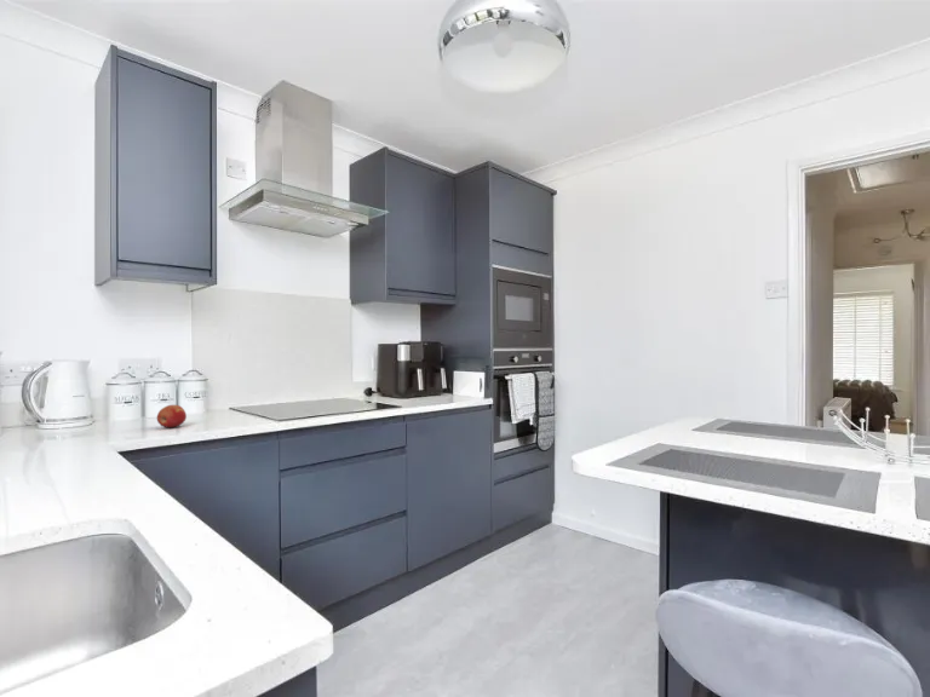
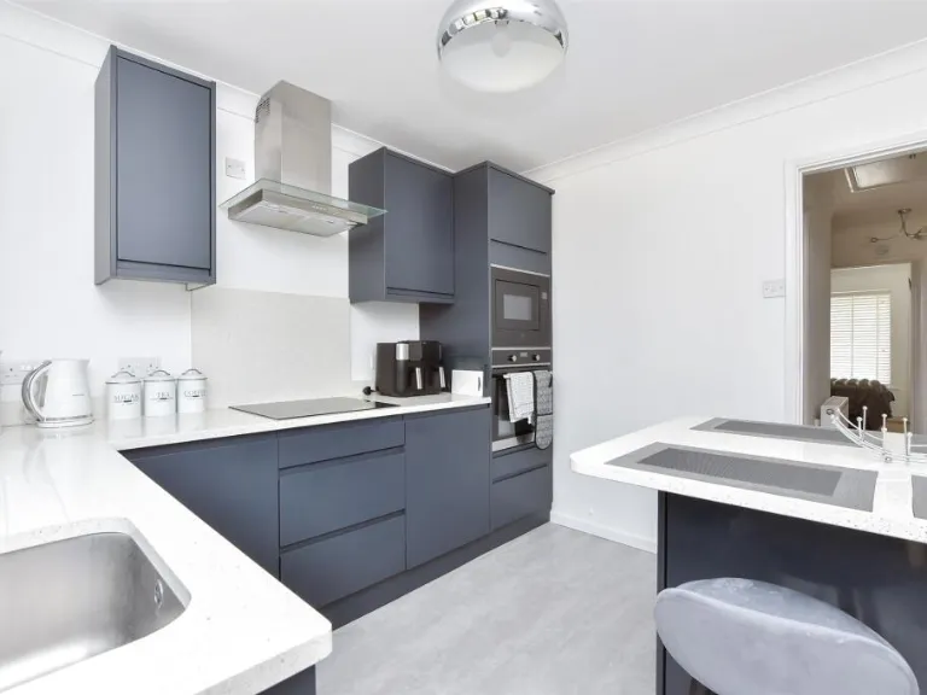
- apple (171, 415)
